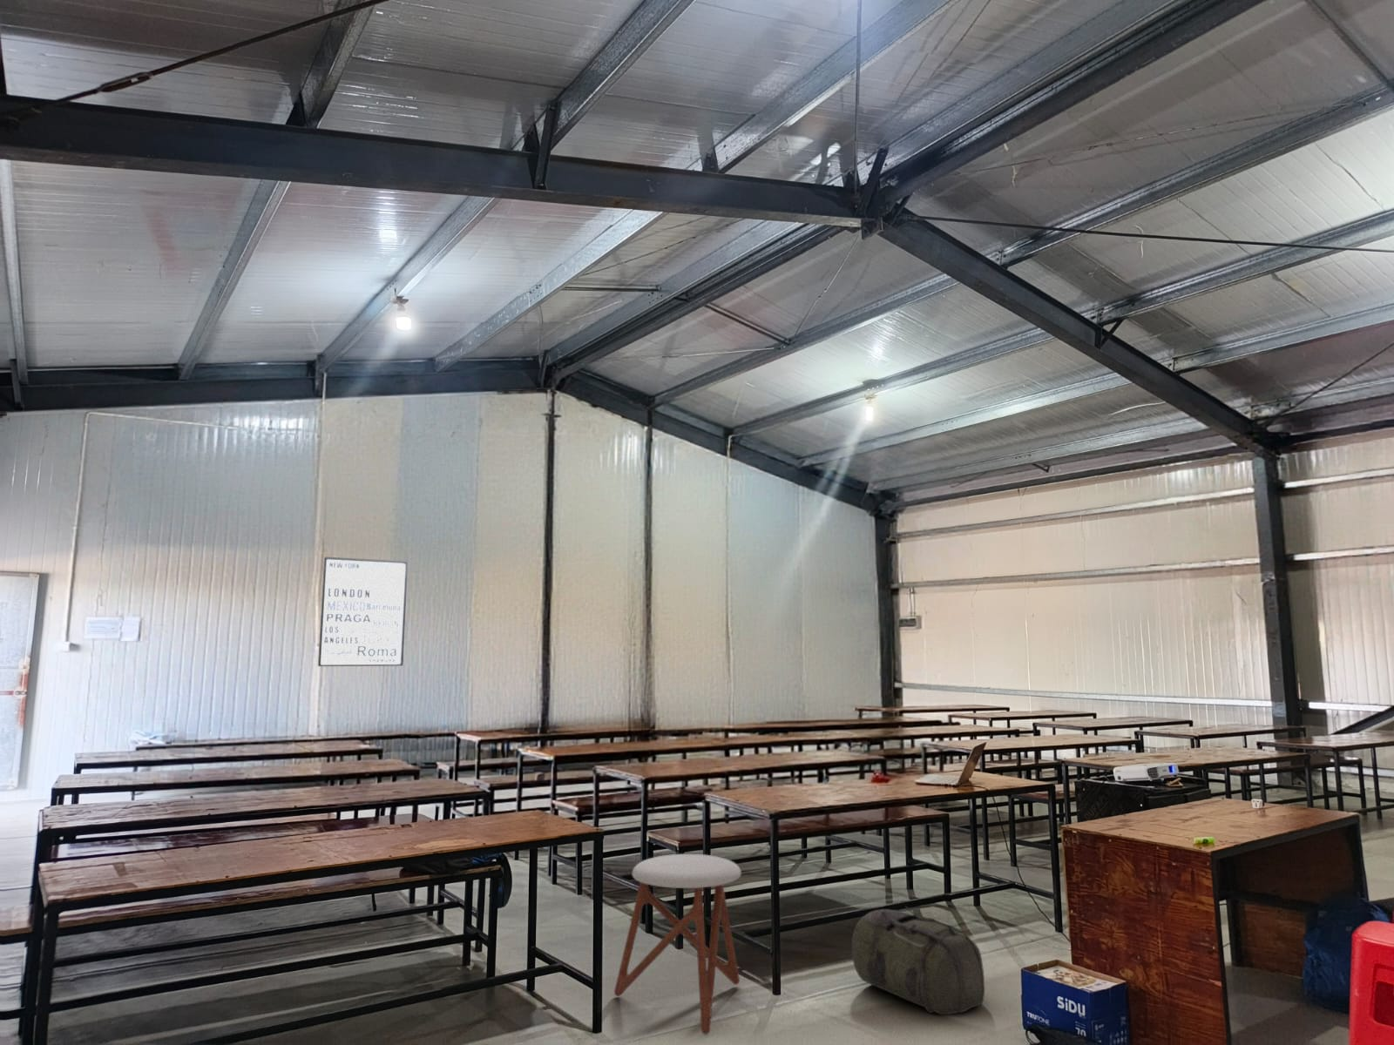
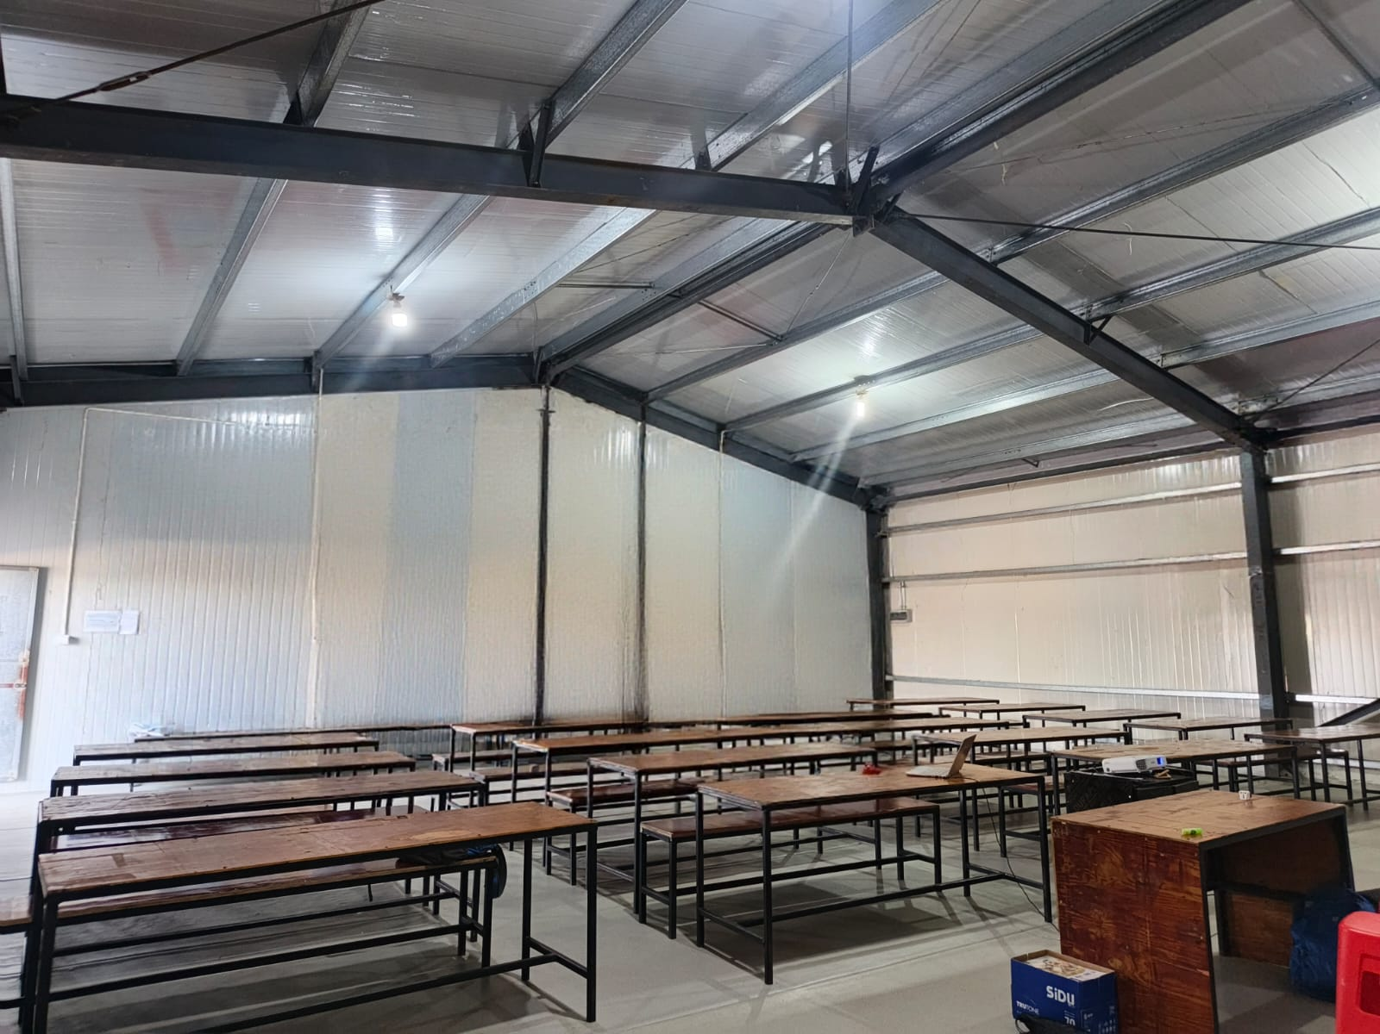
- stool (688, 936)
- wall art (364, 613)
- backpack (919, 953)
